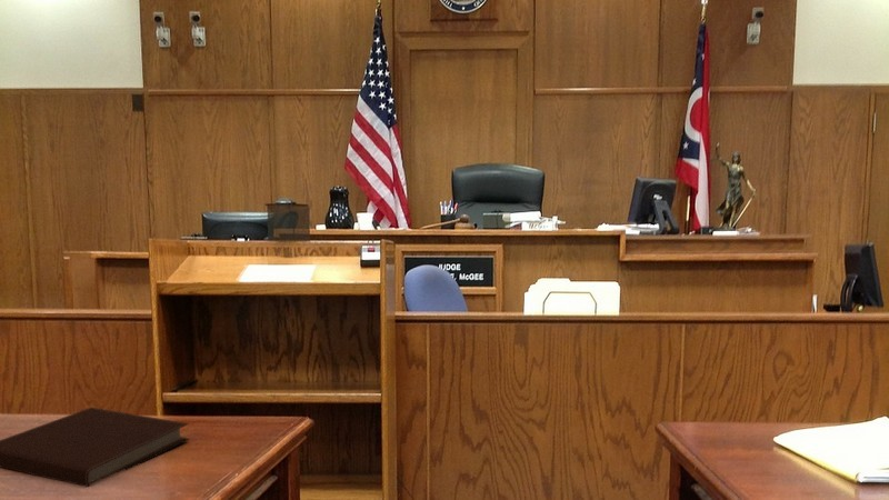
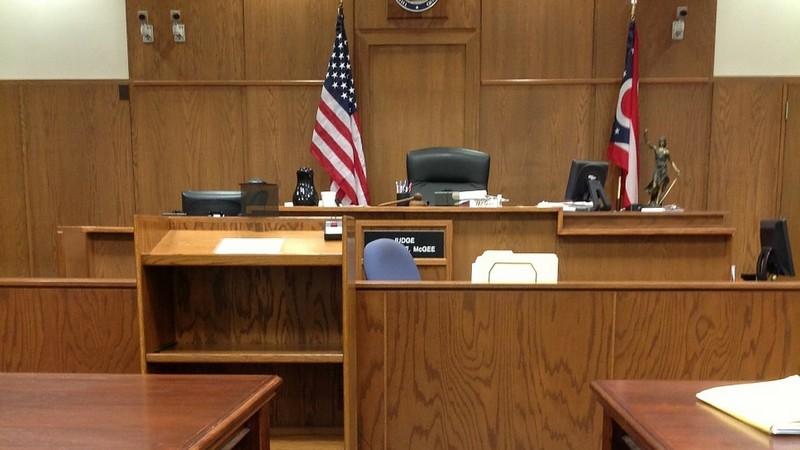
- notebook (90, 442)
